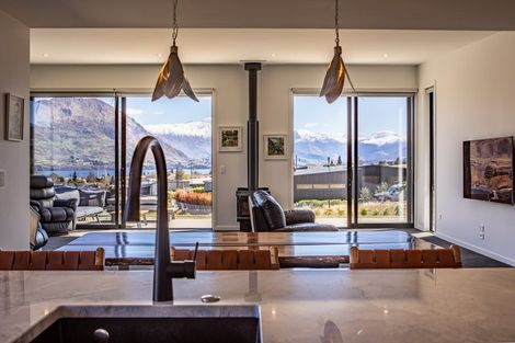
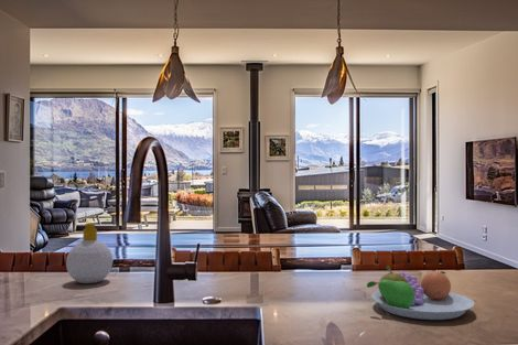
+ fruit bowl (417, 289)
+ soap bottle (89, 251)
